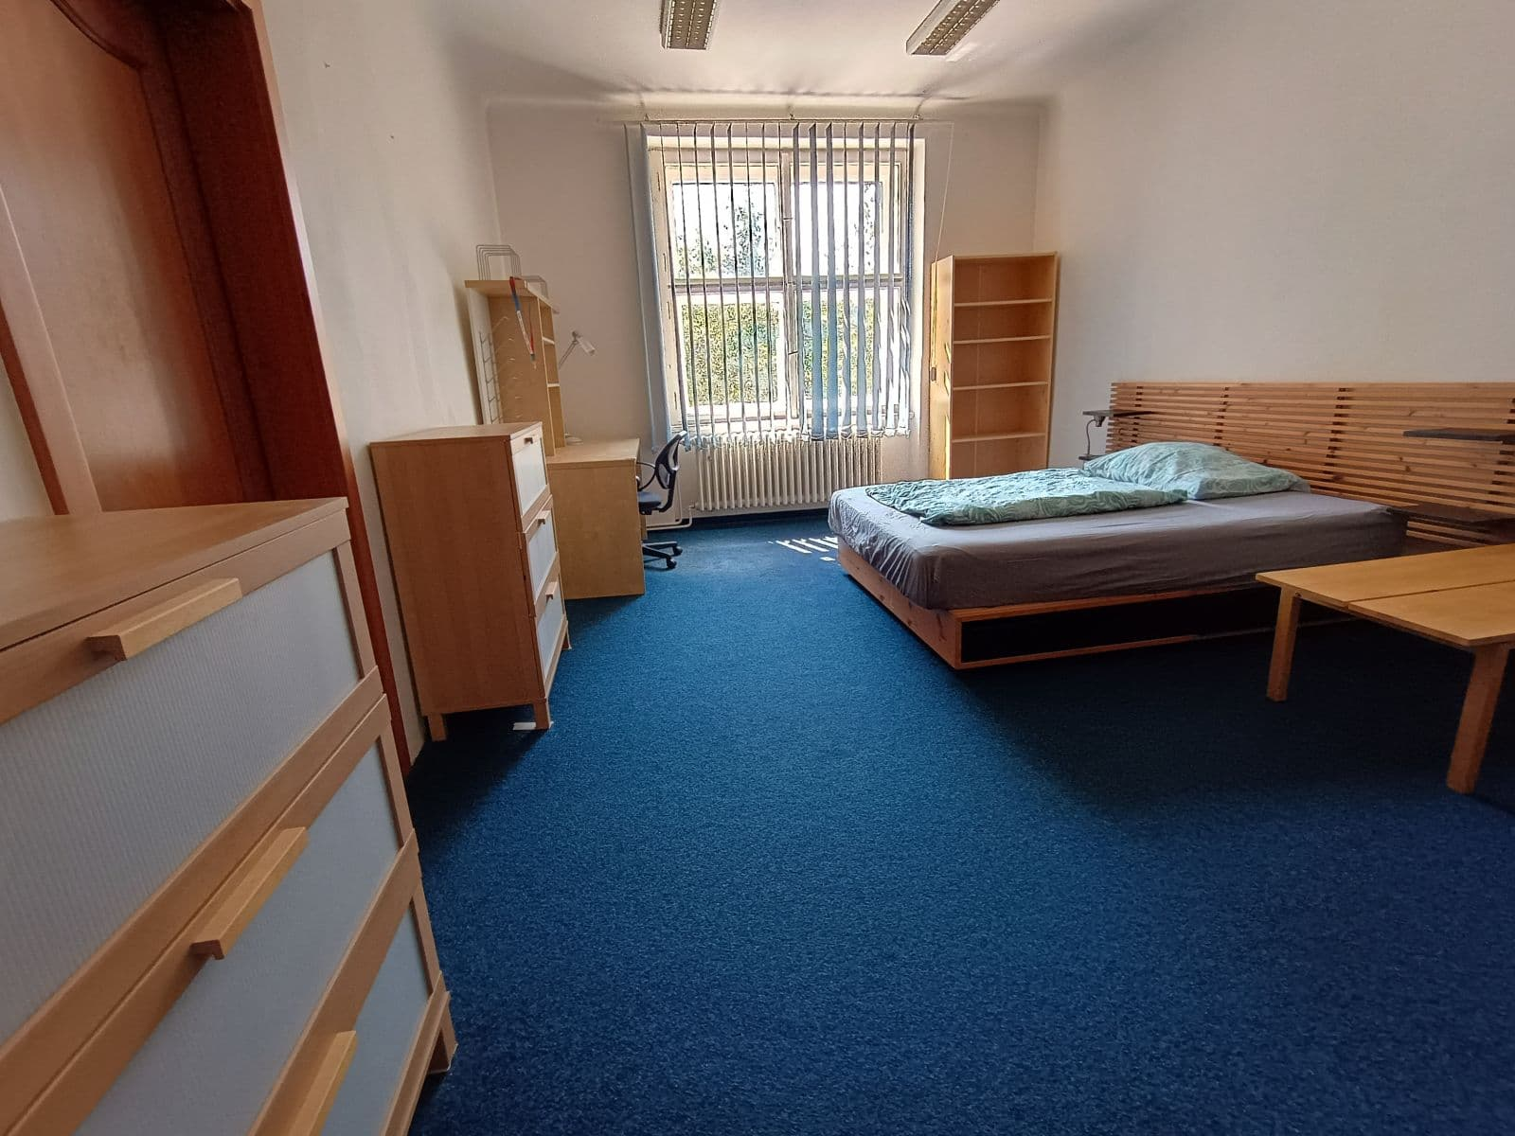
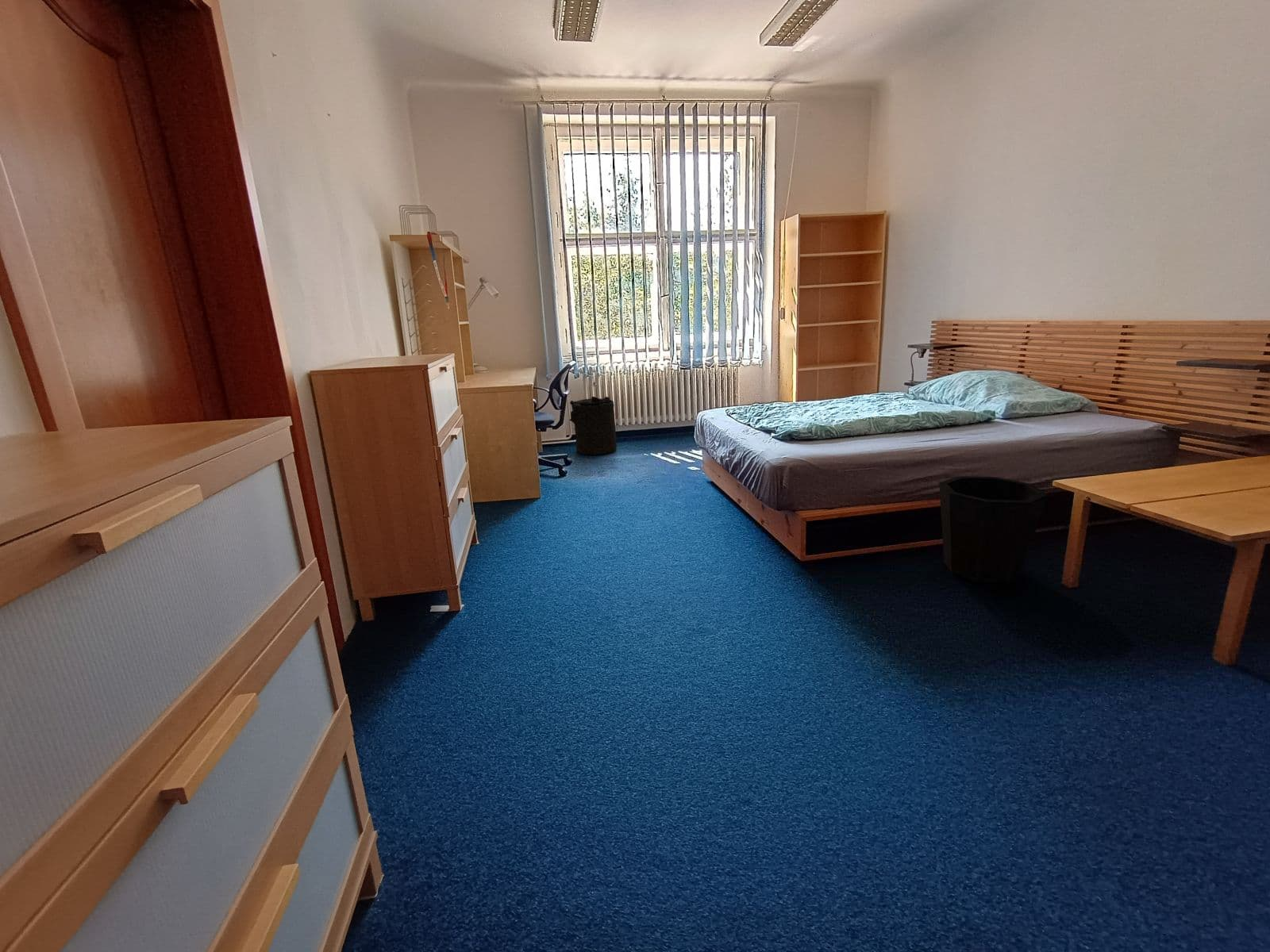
+ waste bin (985, 529)
+ laundry hamper (592, 424)
